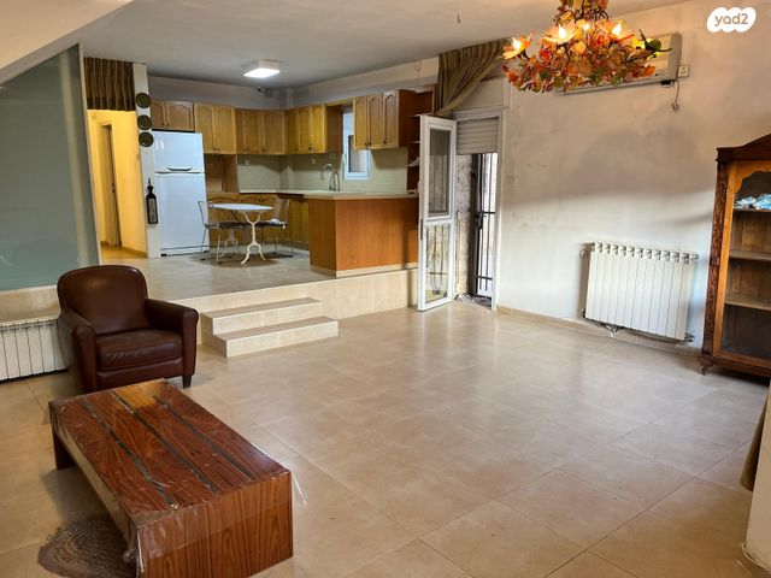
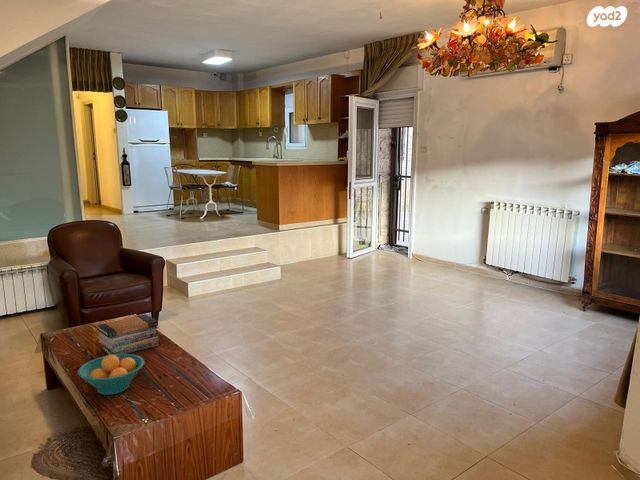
+ fruit bowl (112, 372)
+ book stack (128, 335)
